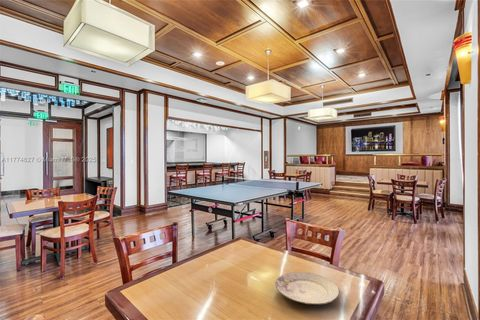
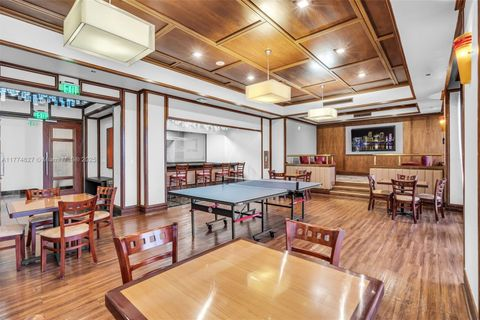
- plate (306, 289)
